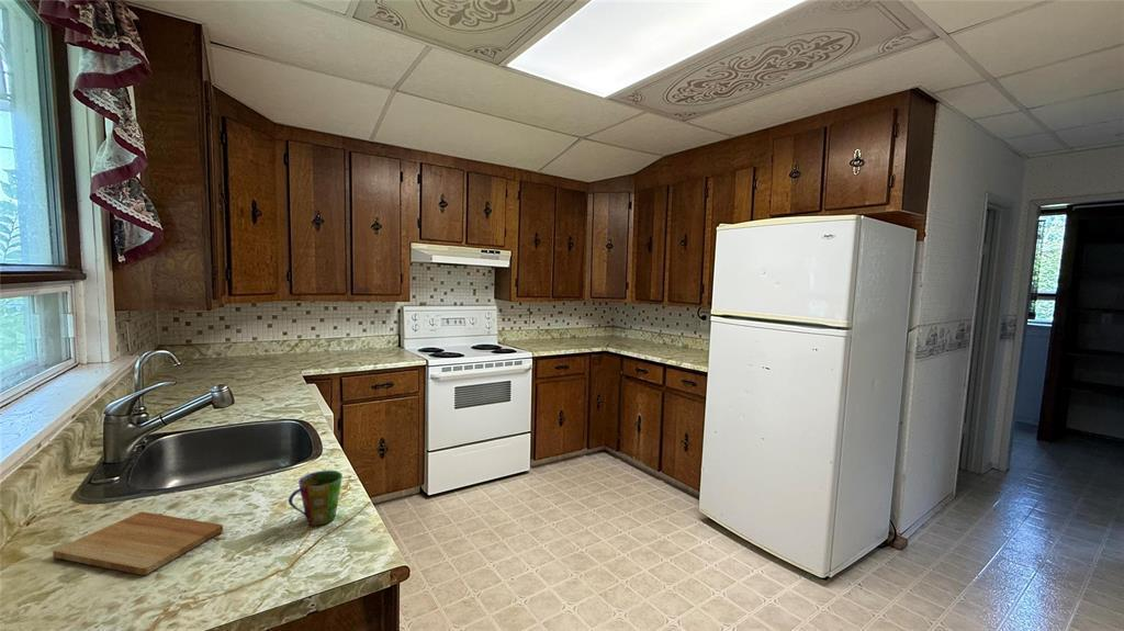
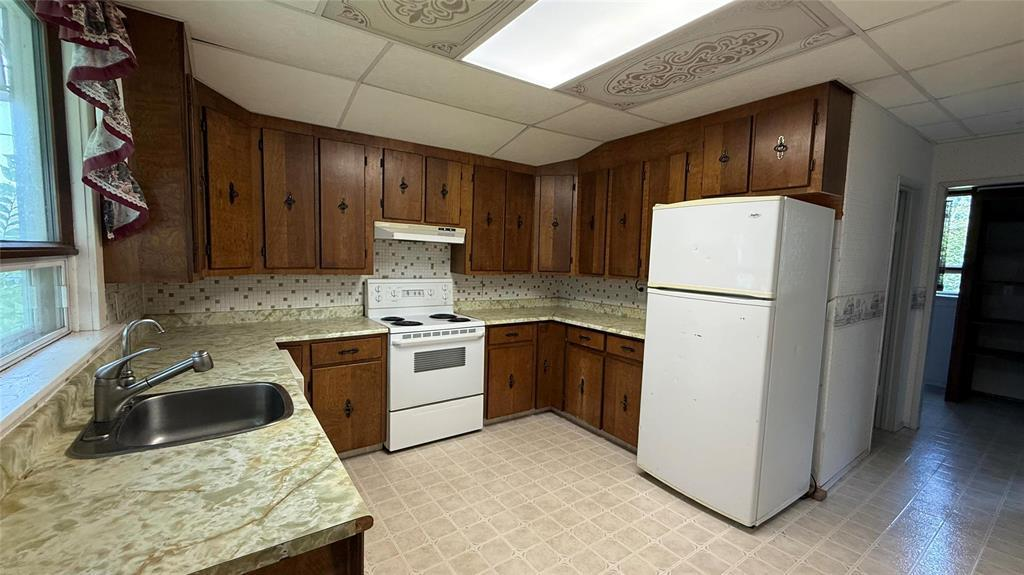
- cup (315, 500)
- cutting board (143, 540)
